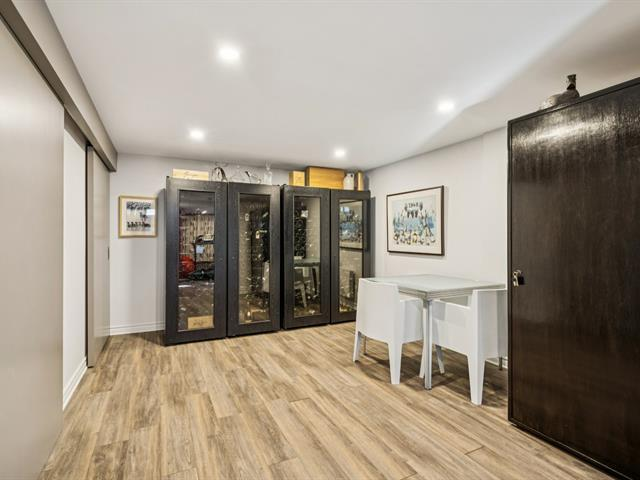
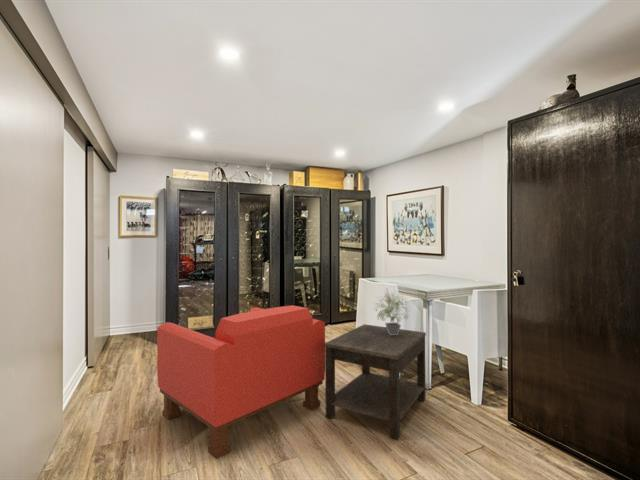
+ potted plant (391, 311)
+ armchair (243, 358)
+ side table (377, 374)
